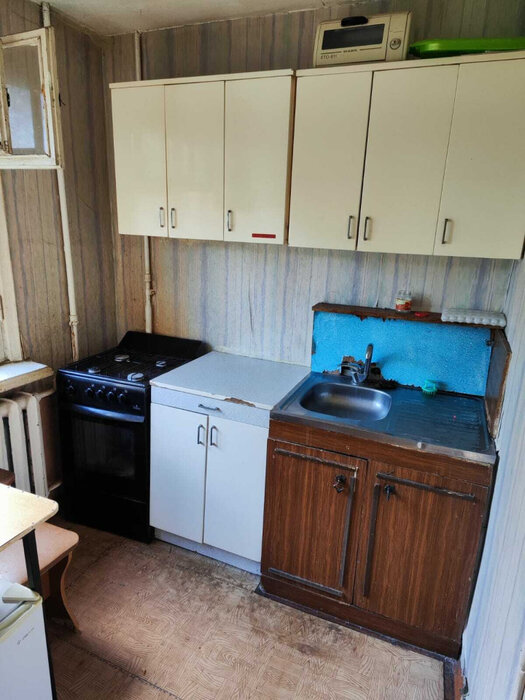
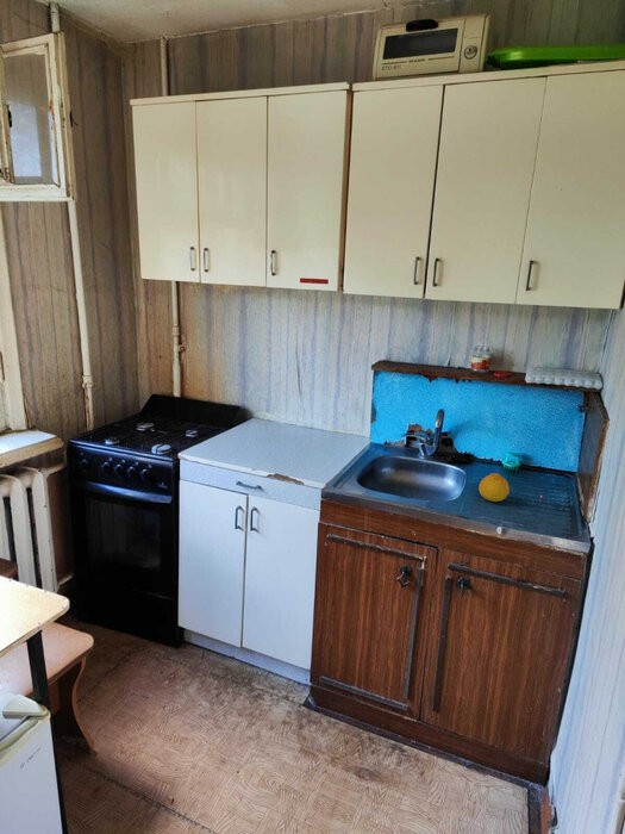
+ fruit (494, 486)
